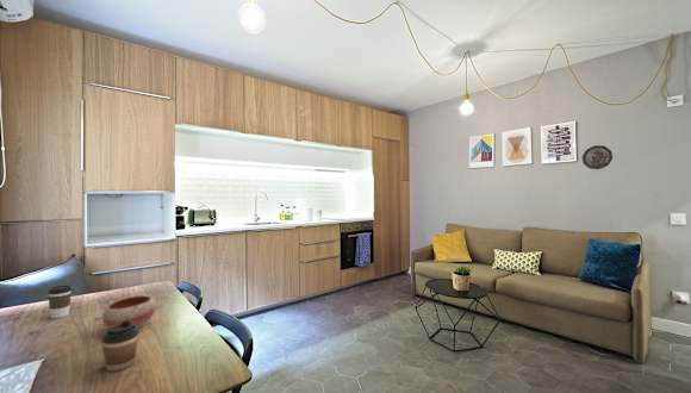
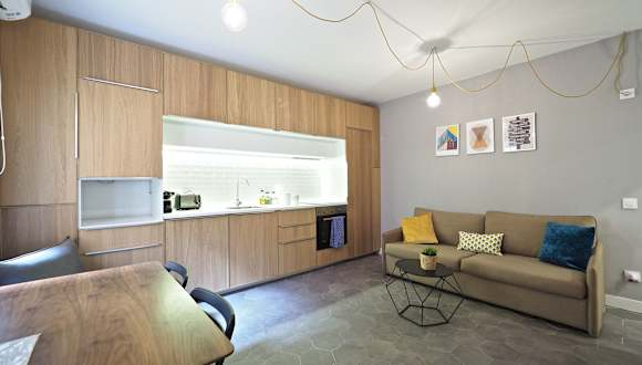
- coffee cup (120, 344)
- bowl (130, 313)
- decorative plate (597, 157)
- coffee cup (60, 301)
